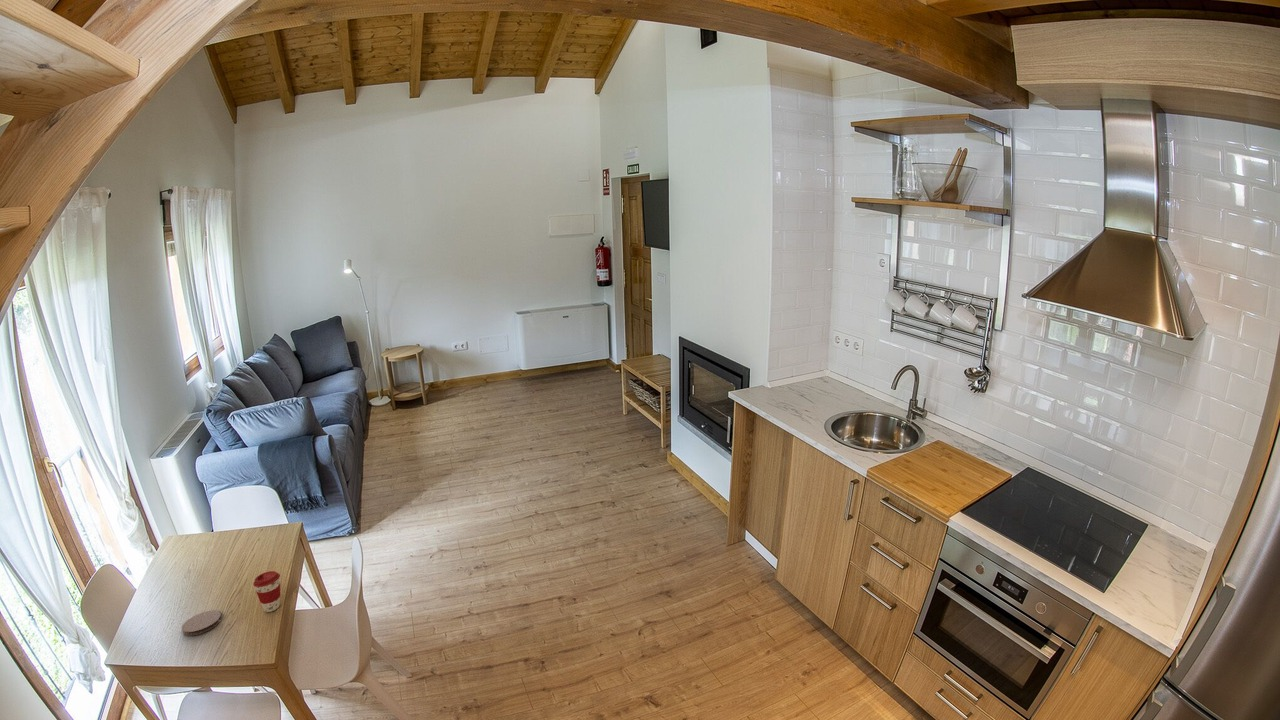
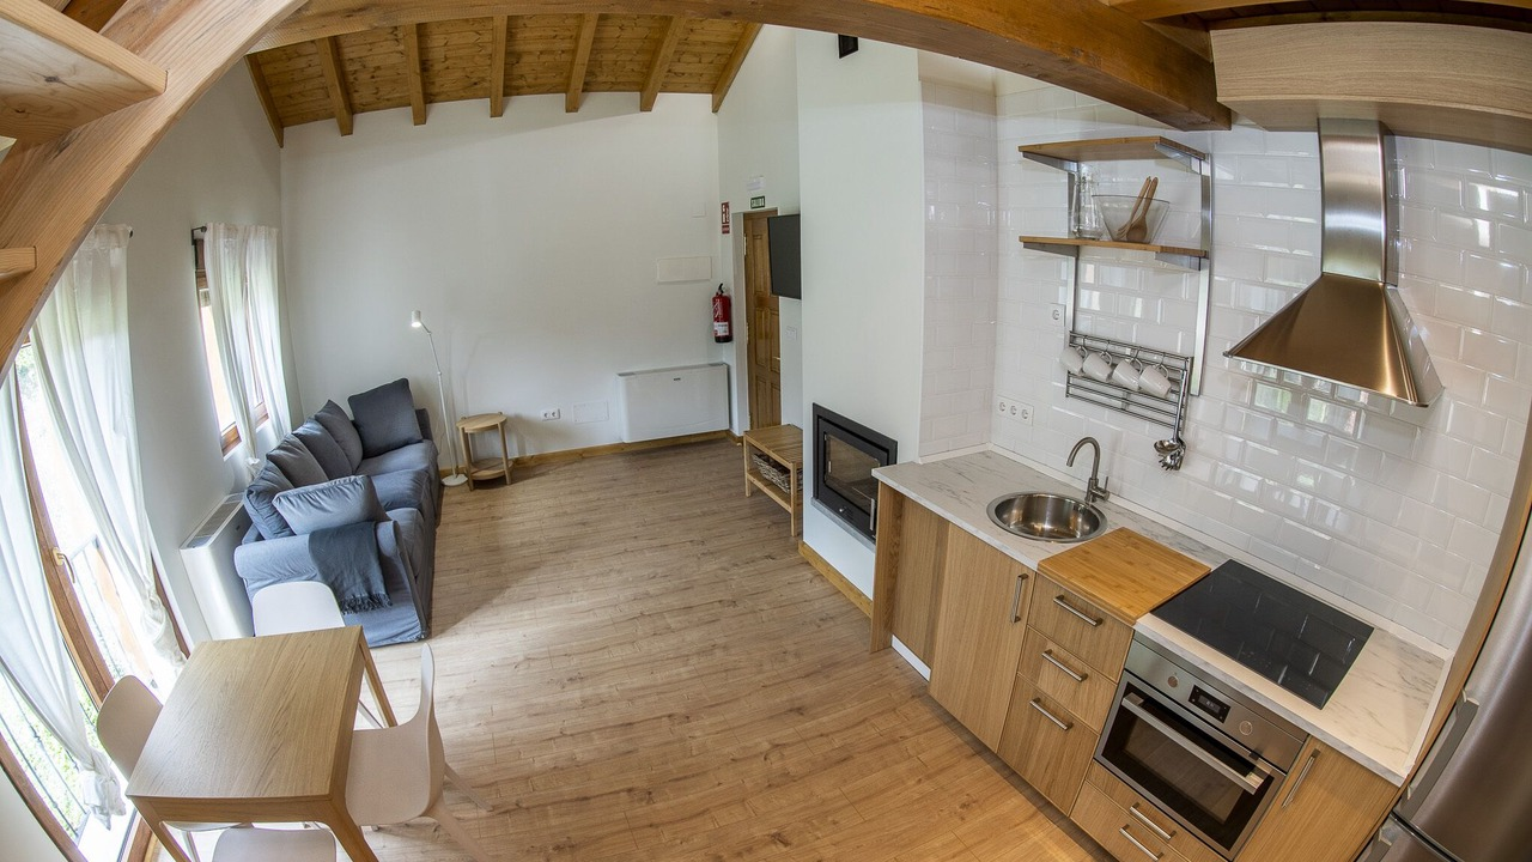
- coffee cup (269, 591)
- coaster (201, 622)
